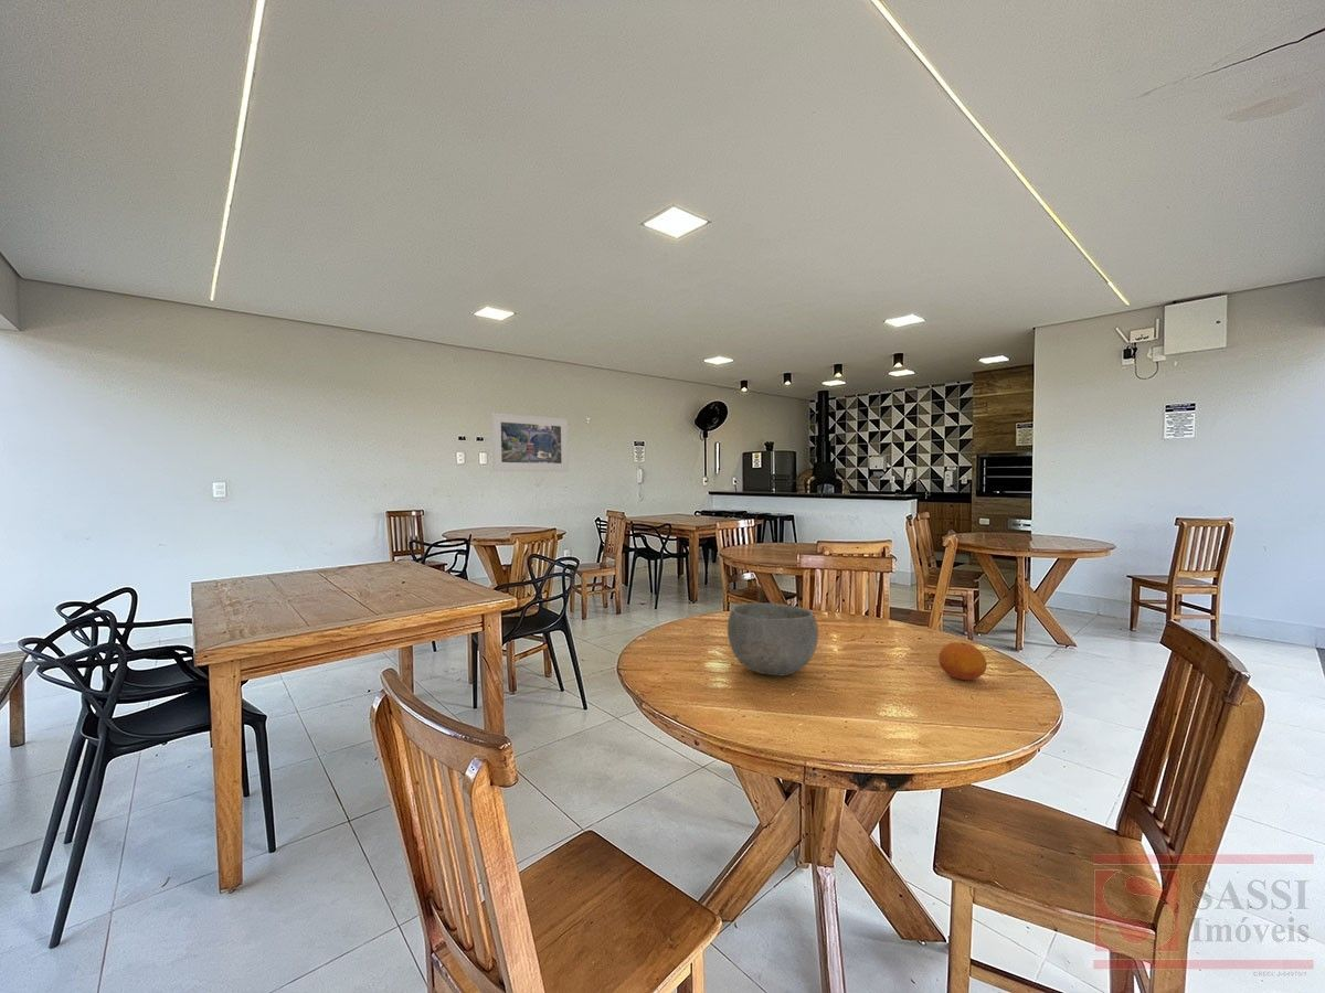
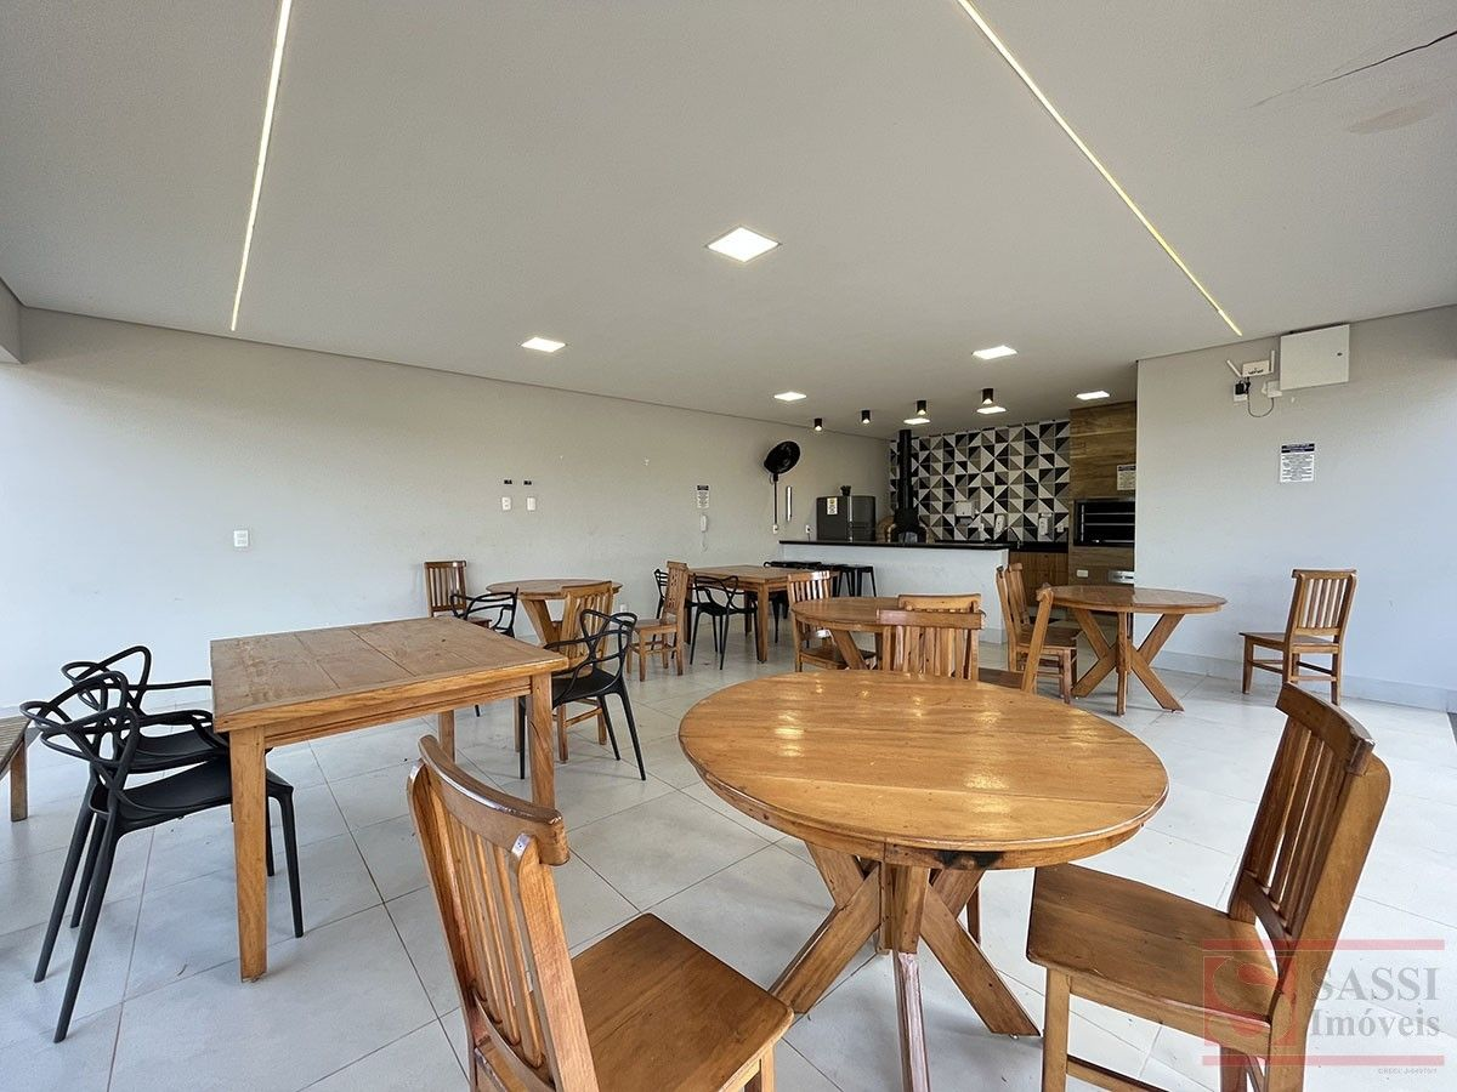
- fruit (962, 660)
- bowl (772, 640)
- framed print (531, 444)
